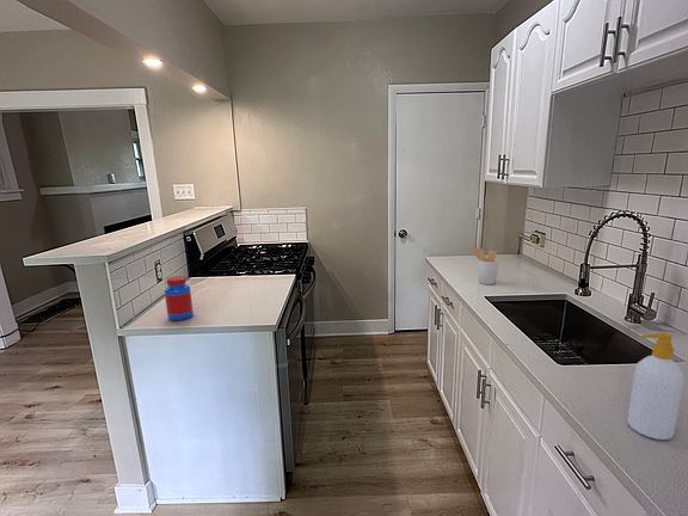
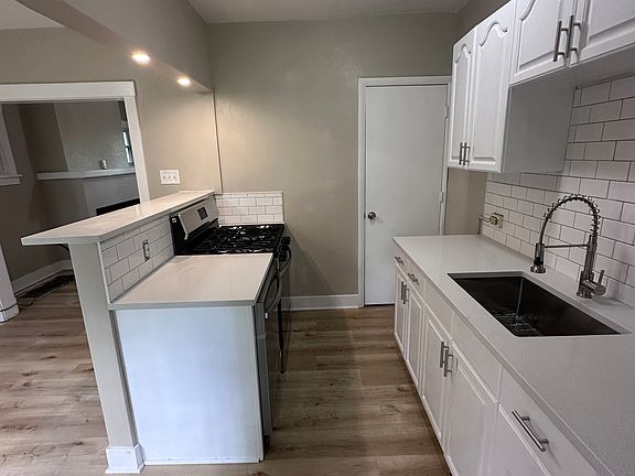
- soap bottle (656, 382)
- utensil holder (484, 264)
- jar (178, 297)
